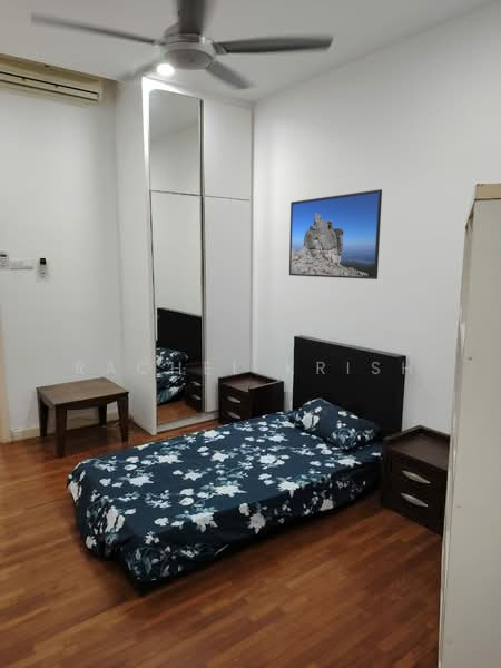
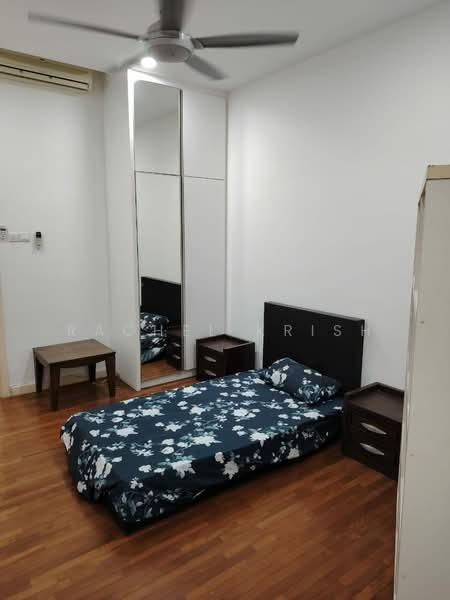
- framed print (330, 237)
